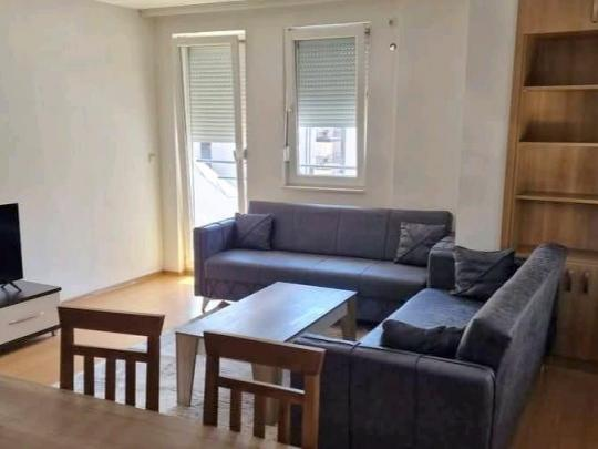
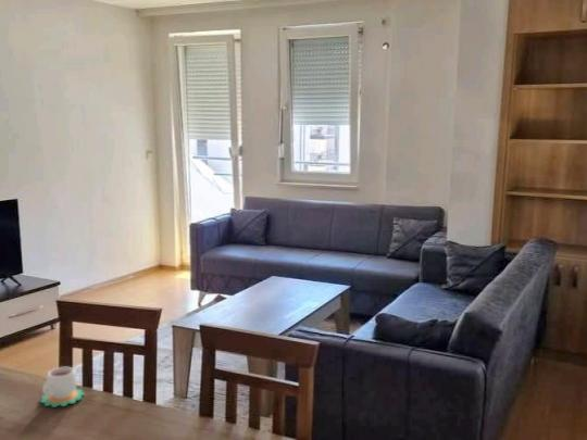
+ mug (60, 385)
